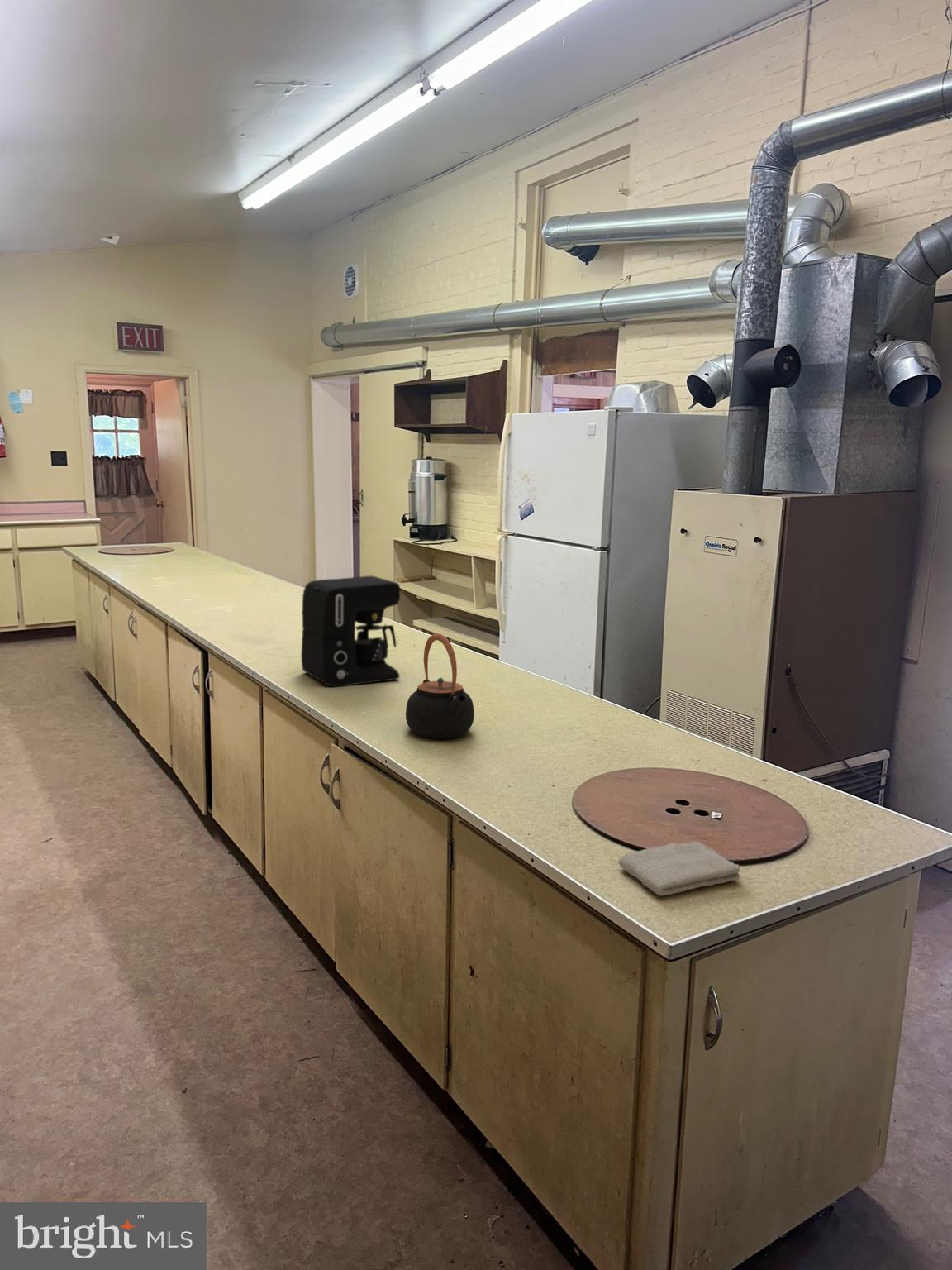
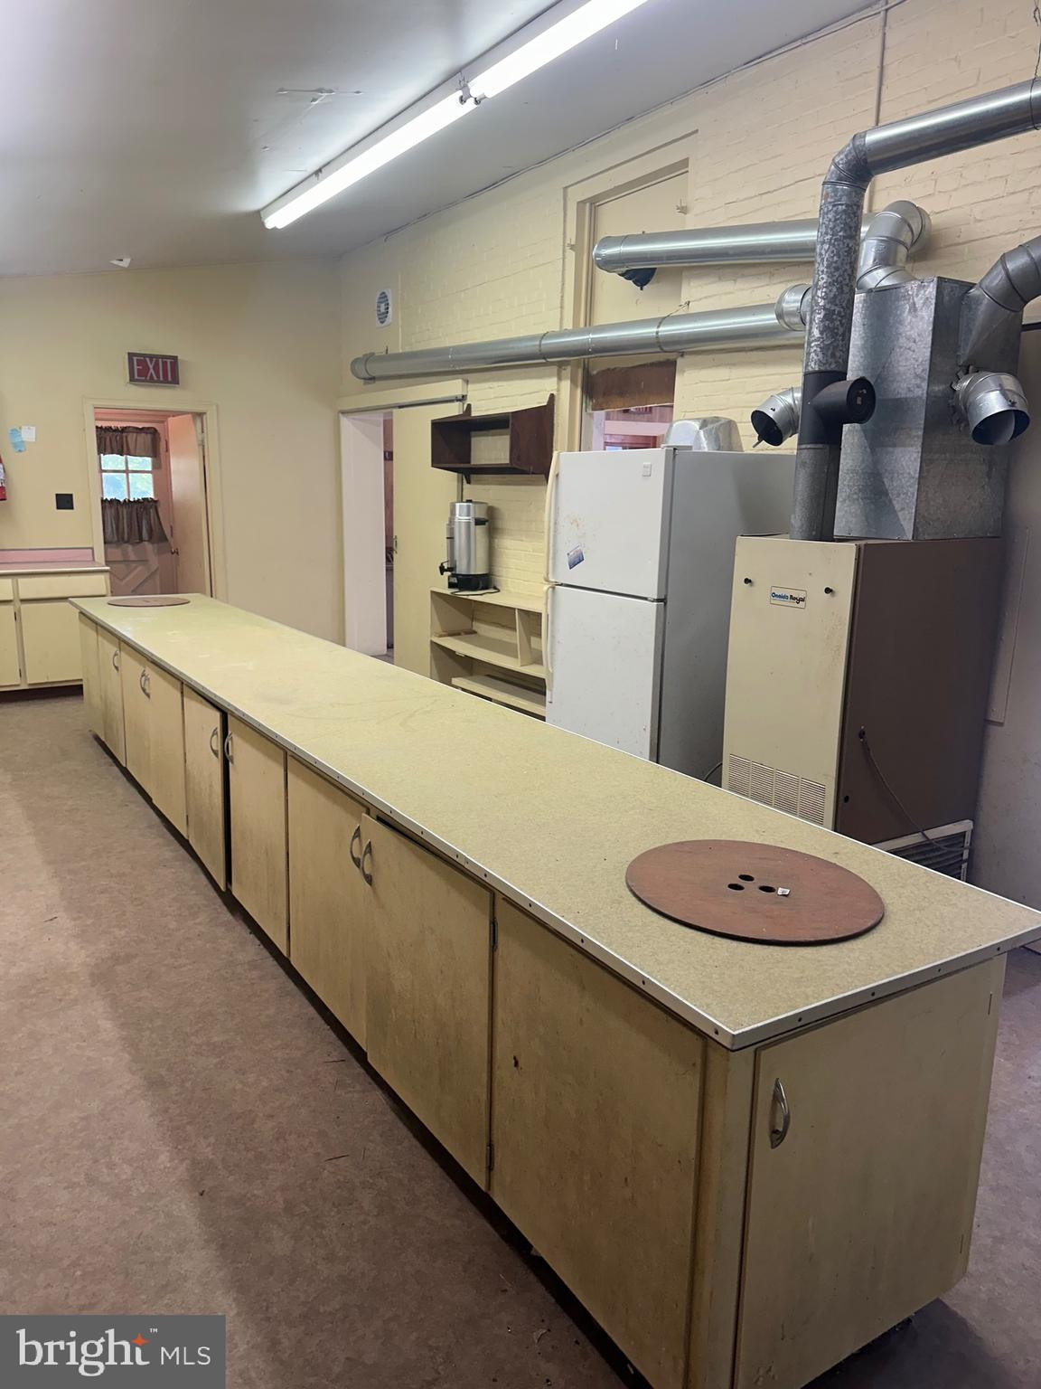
- coffee maker (355, 629)
- teapot (443, 685)
- washcloth (680, 866)
